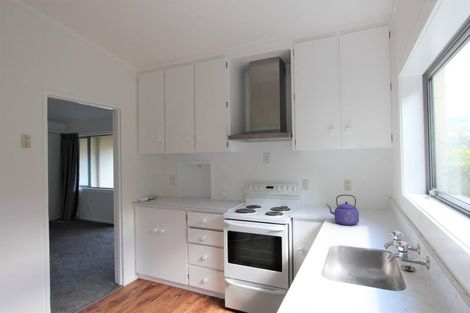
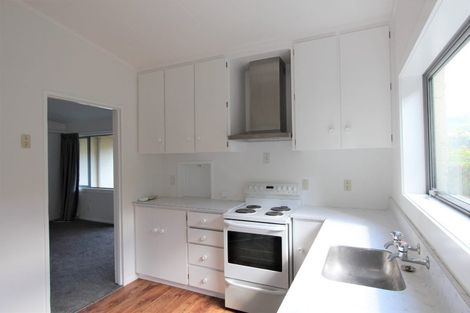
- kettle (342, 208)
